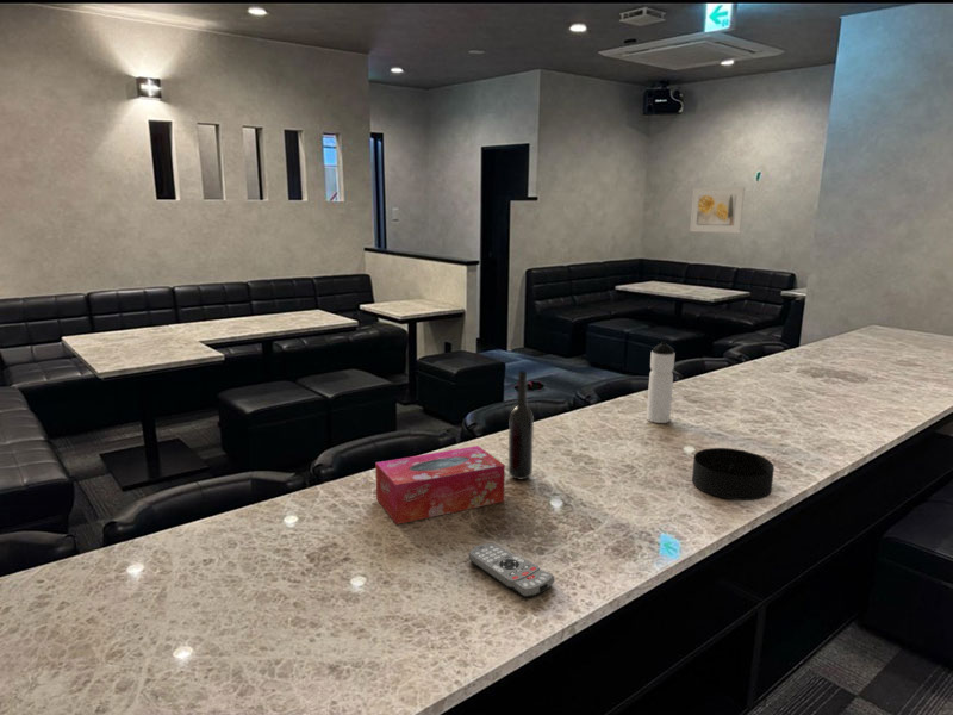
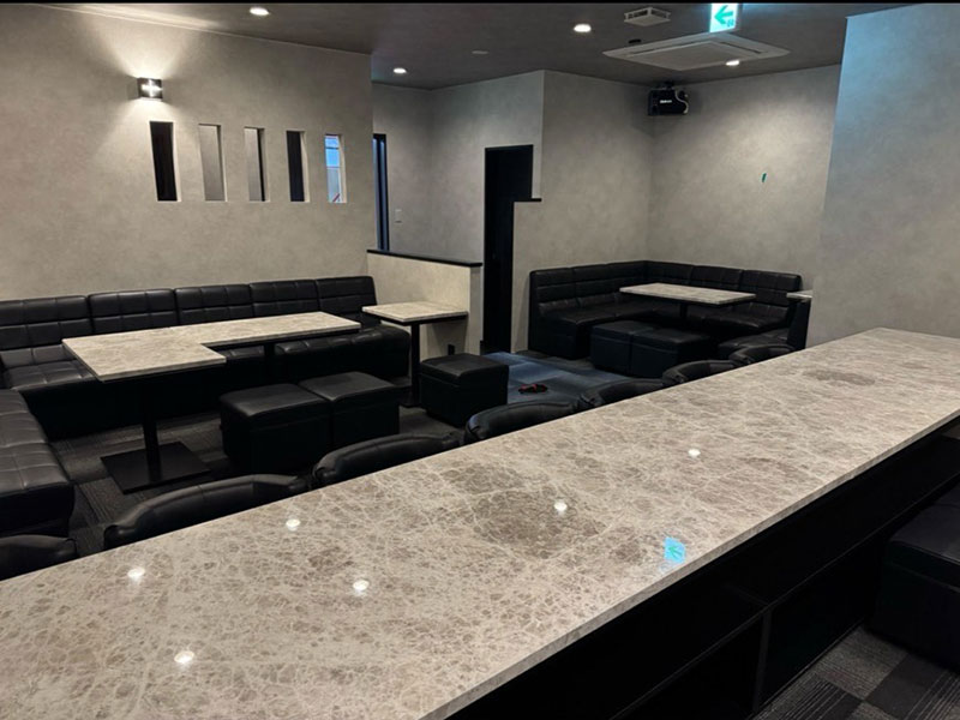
- water bottle (660, 380)
- remote control (507, 567)
- bottle (521, 424)
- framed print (716, 210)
- ashtray (731, 472)
- tissue box (440, 481)
